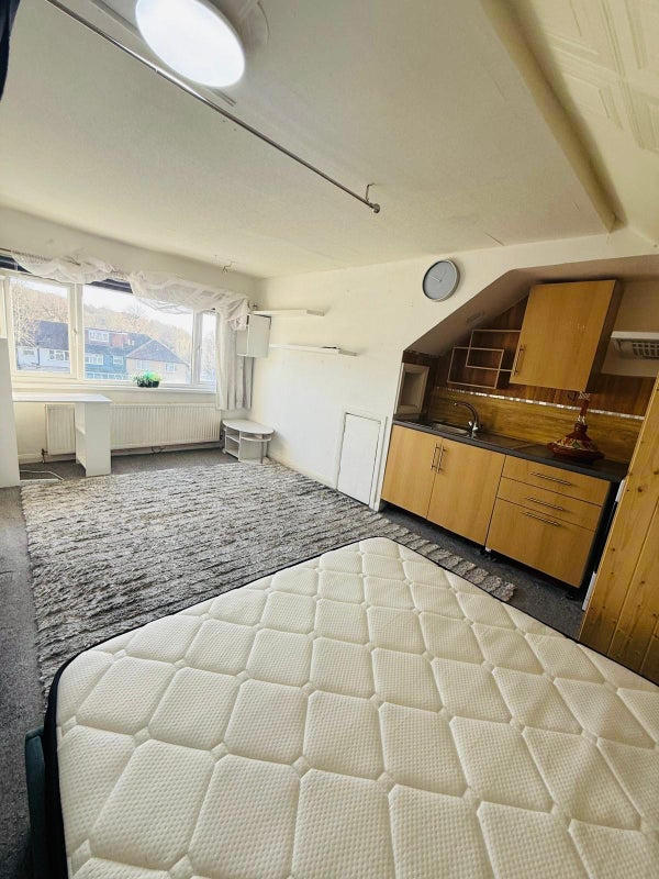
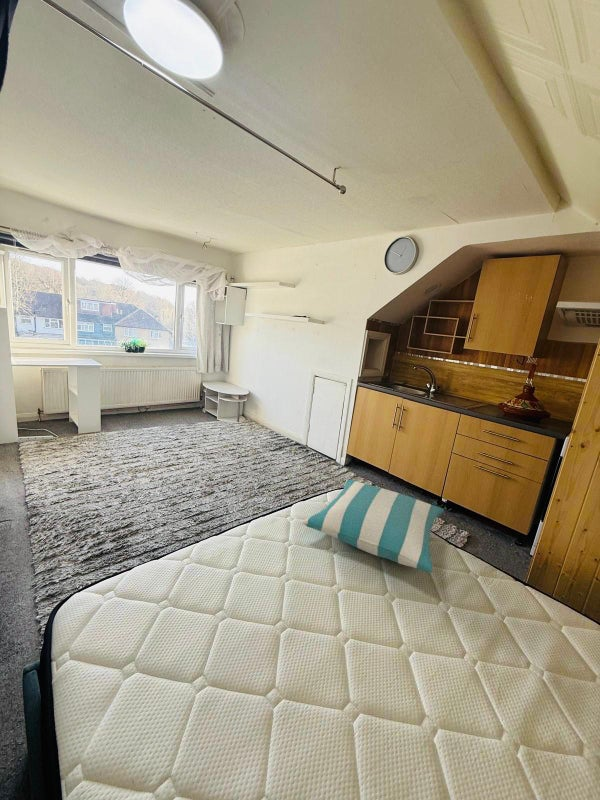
+ pillow (378, 517)
